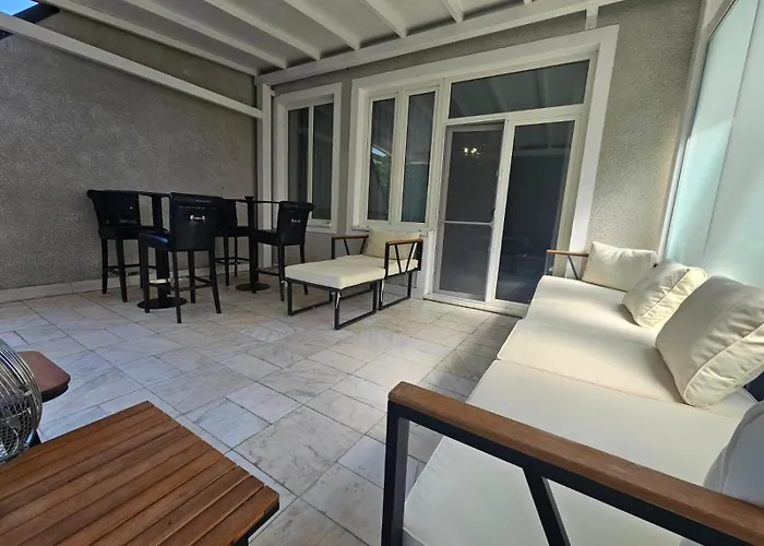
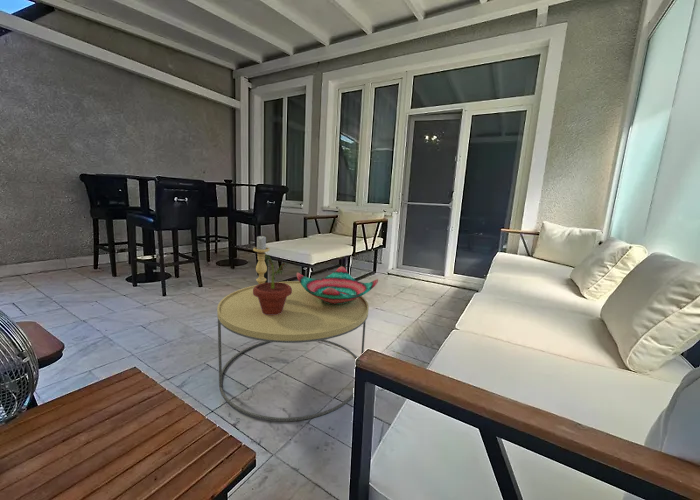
+ candle holder (261, 263)
+ decorative bowl (336, 286)
+ potted plant (272, 280)
+ coffee table (295, 336)
